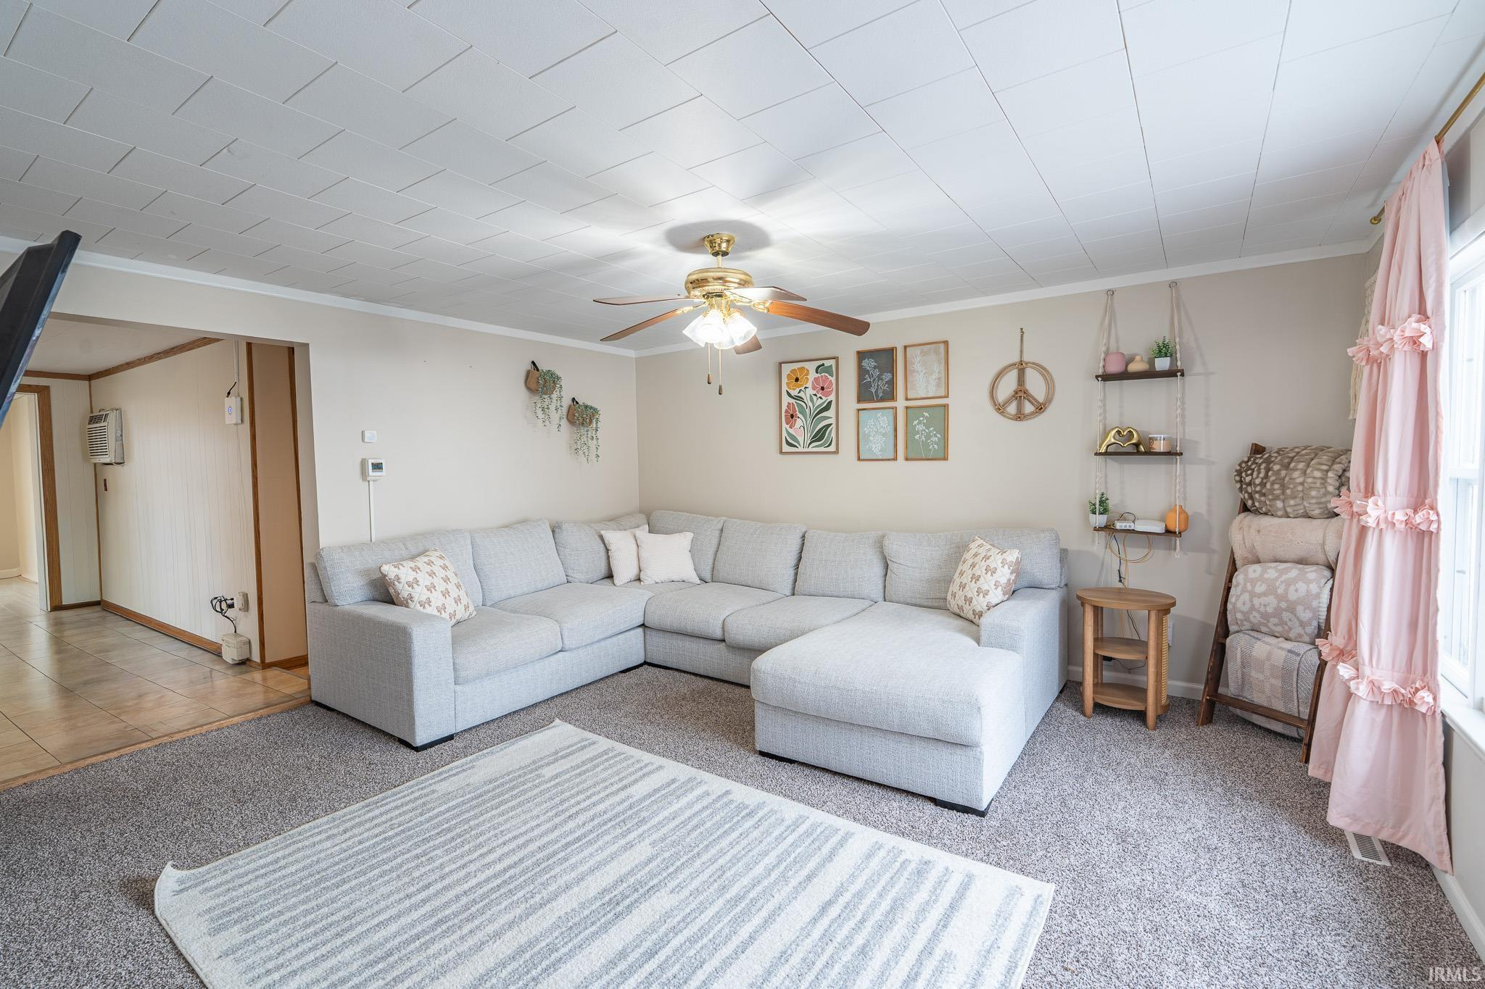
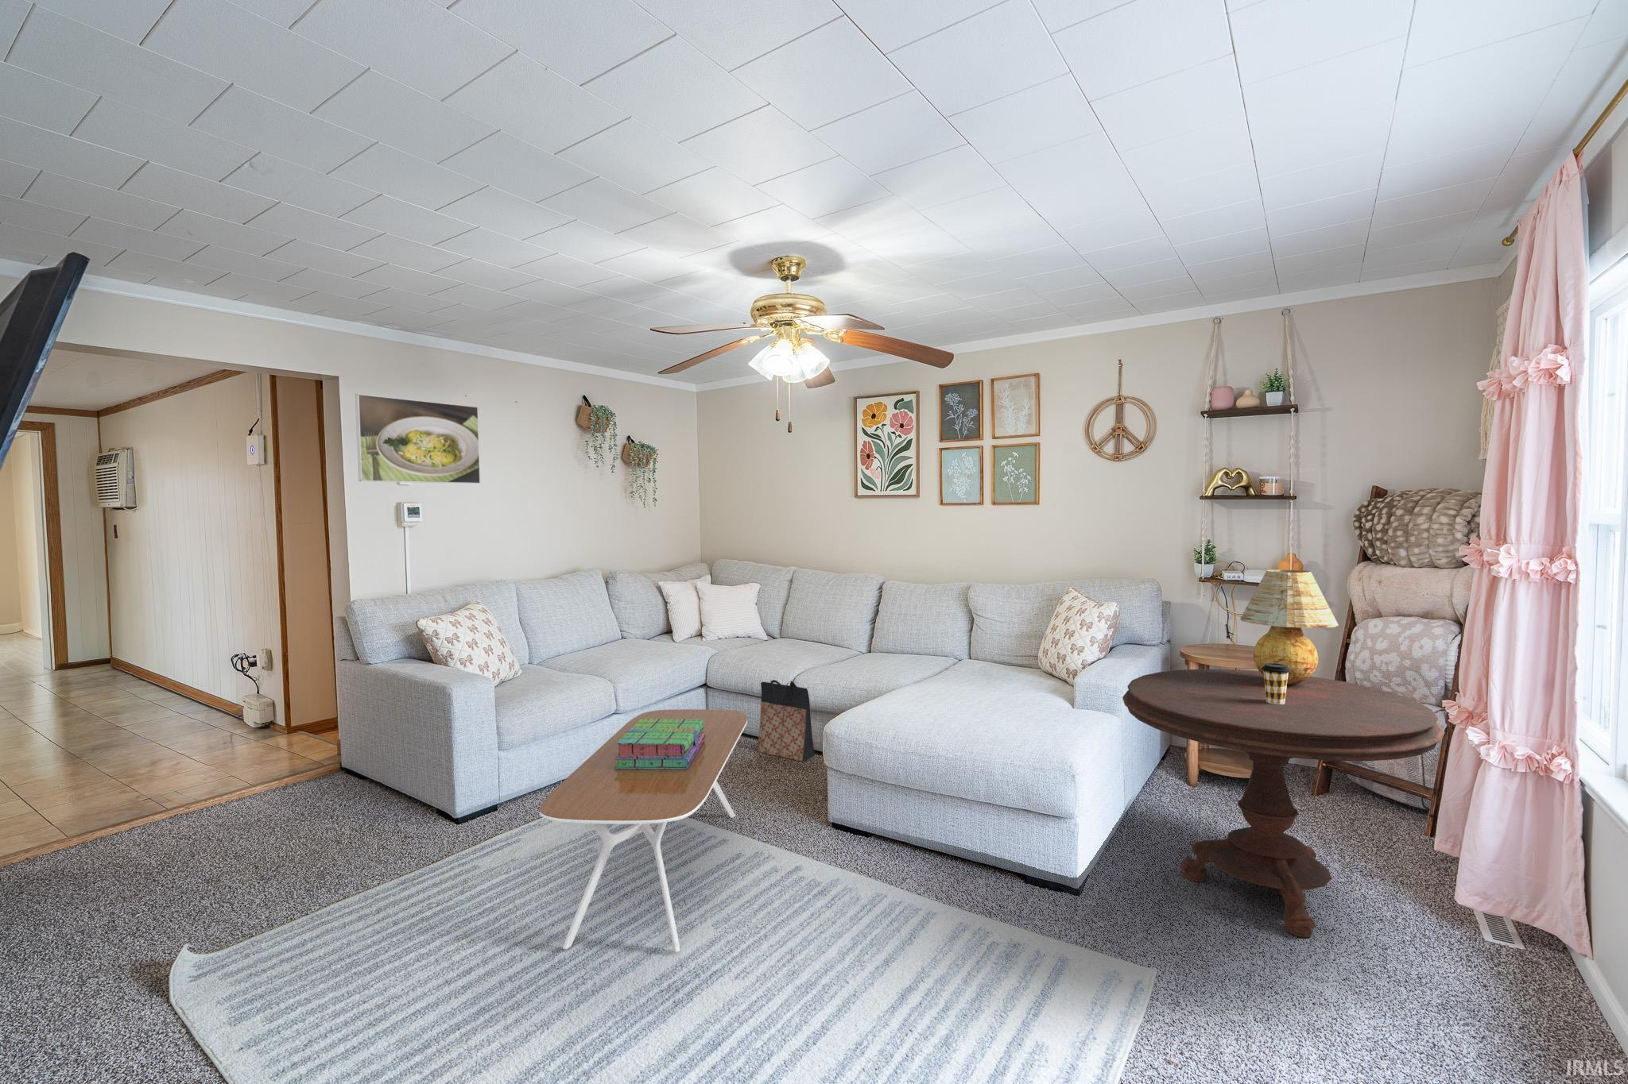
+ coffee cup (1275, 684)
+ table lamp (1287, 628)
+ side table (1267, 796)
+ stack of books (661, 740)
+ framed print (421, 442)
+ coffee table (663, 812)
+ bag (784, 716)
